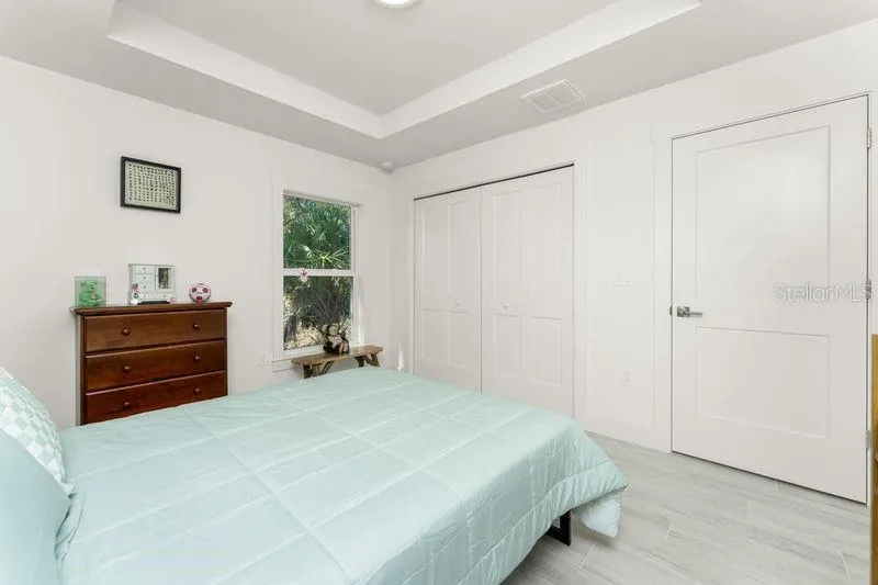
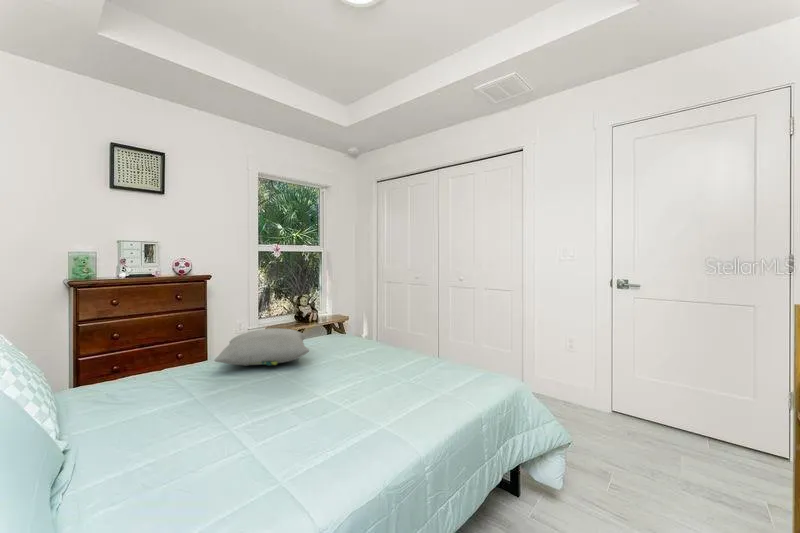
+ pillow (266, 345)
